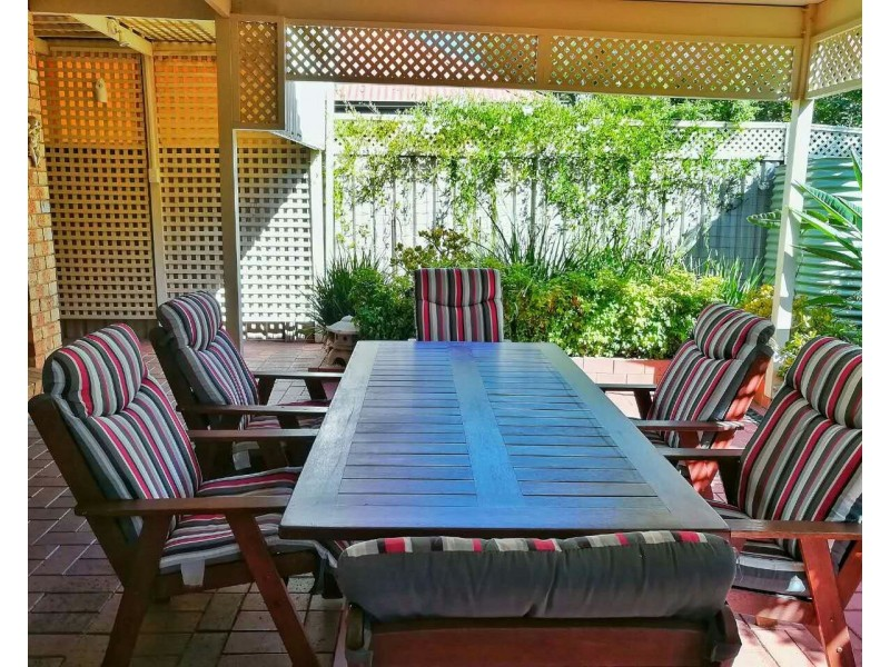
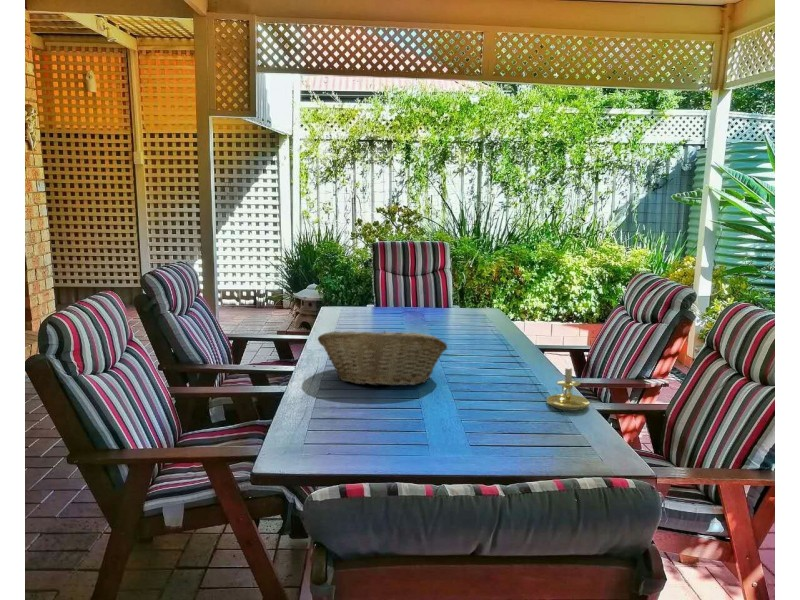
+ candle holder (567, 379)
+ fruit basket (382, 353)
